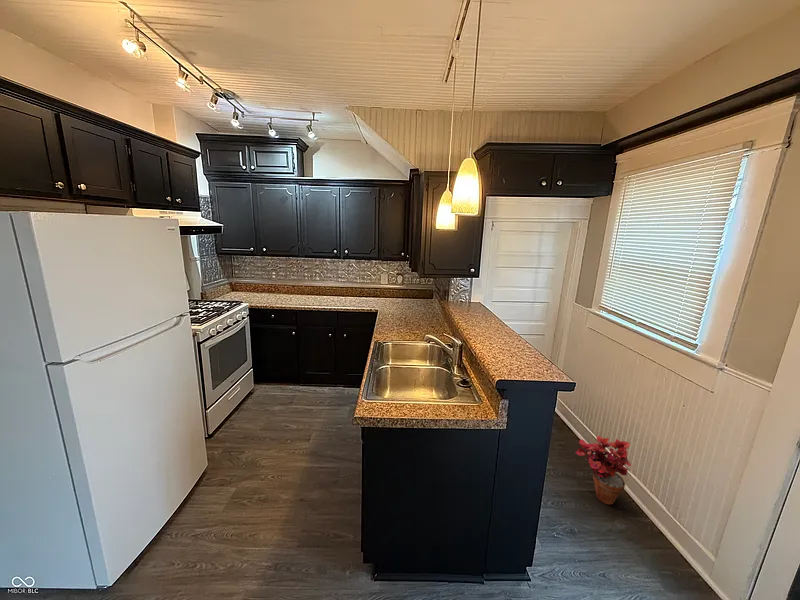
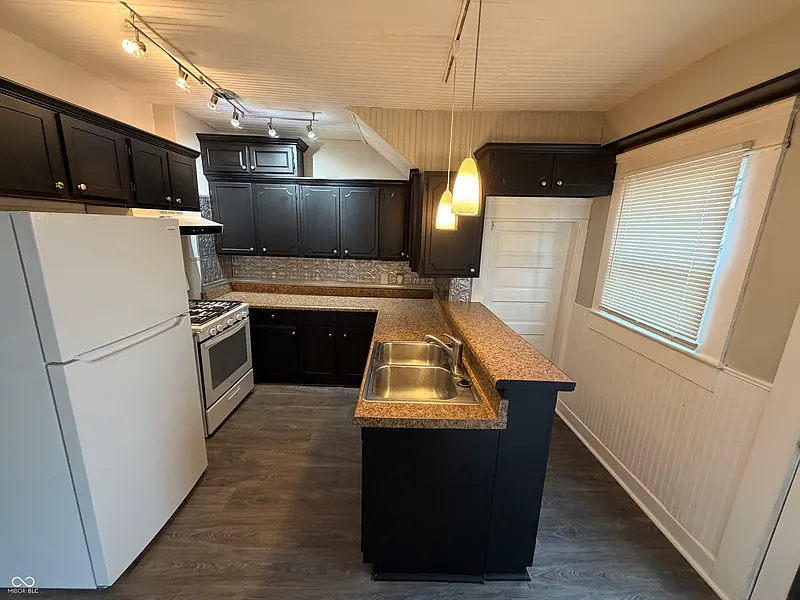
- potted plant (604, 470)
